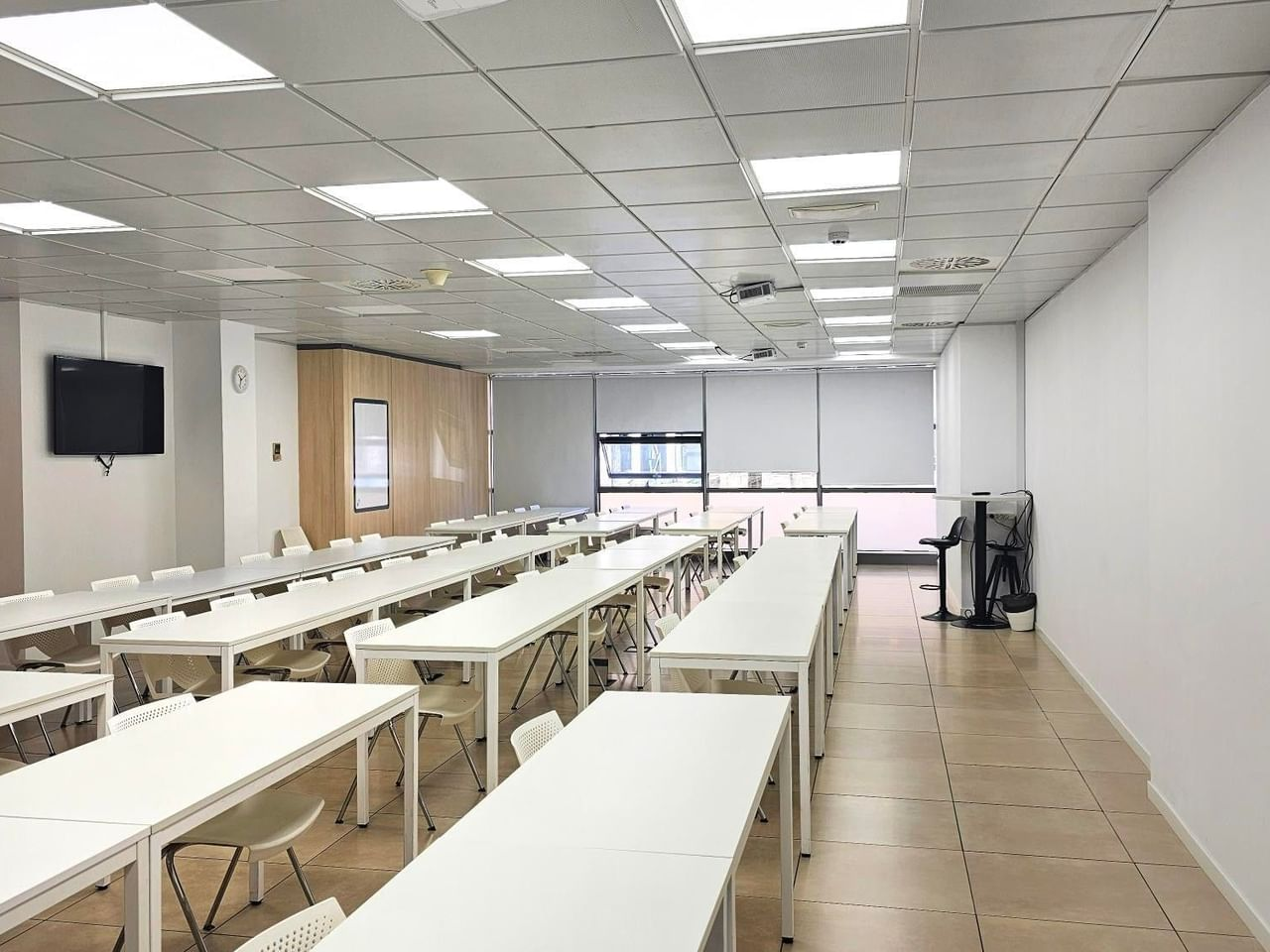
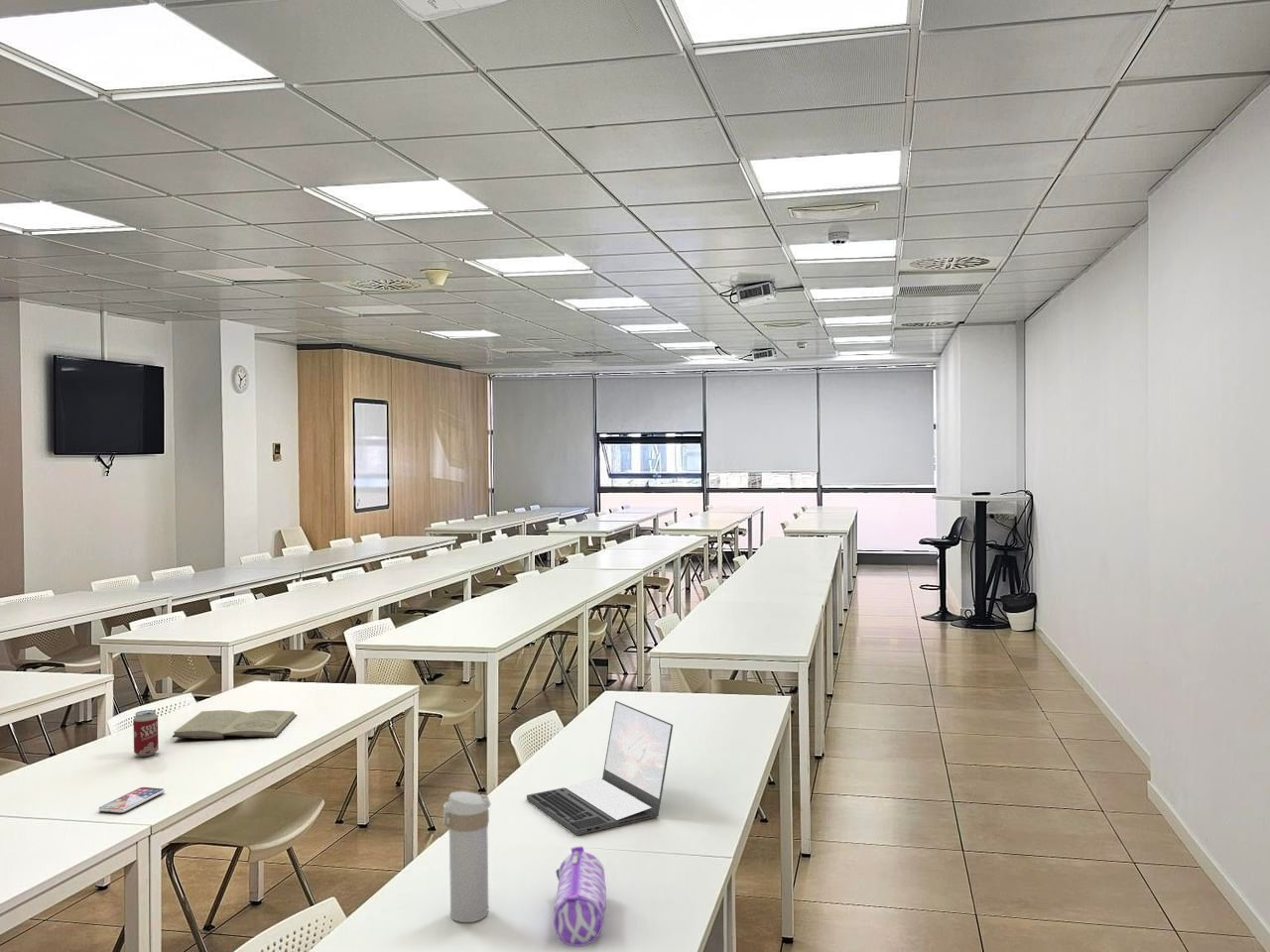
+ beverage can (146, 733)
+ smartphone (132, 799)
+ book (237, 723)
+ pencil case (580, 893)
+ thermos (466, 853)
+ laptop (604, 765)
